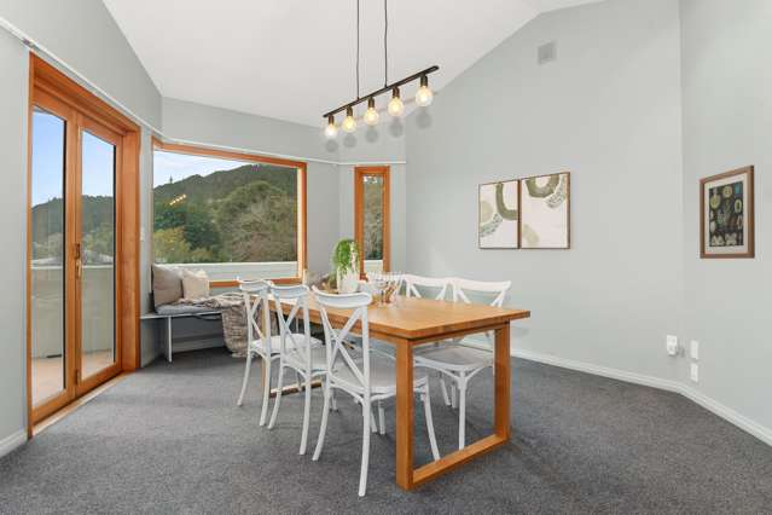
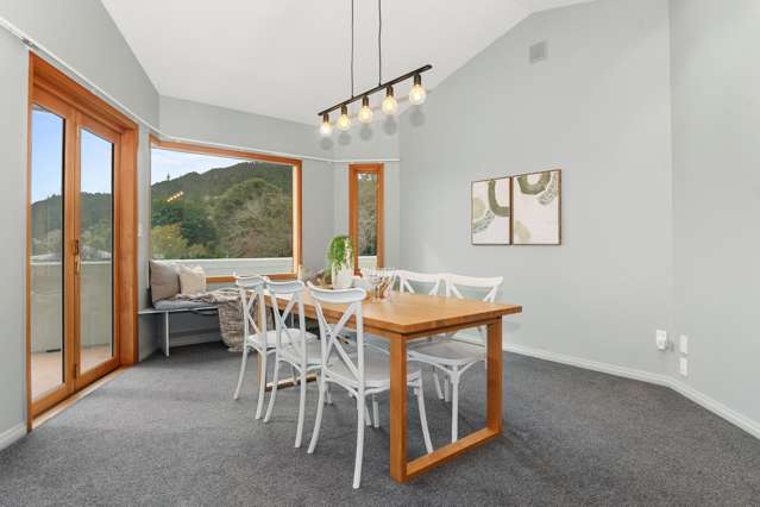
- wall art (725, 215)
